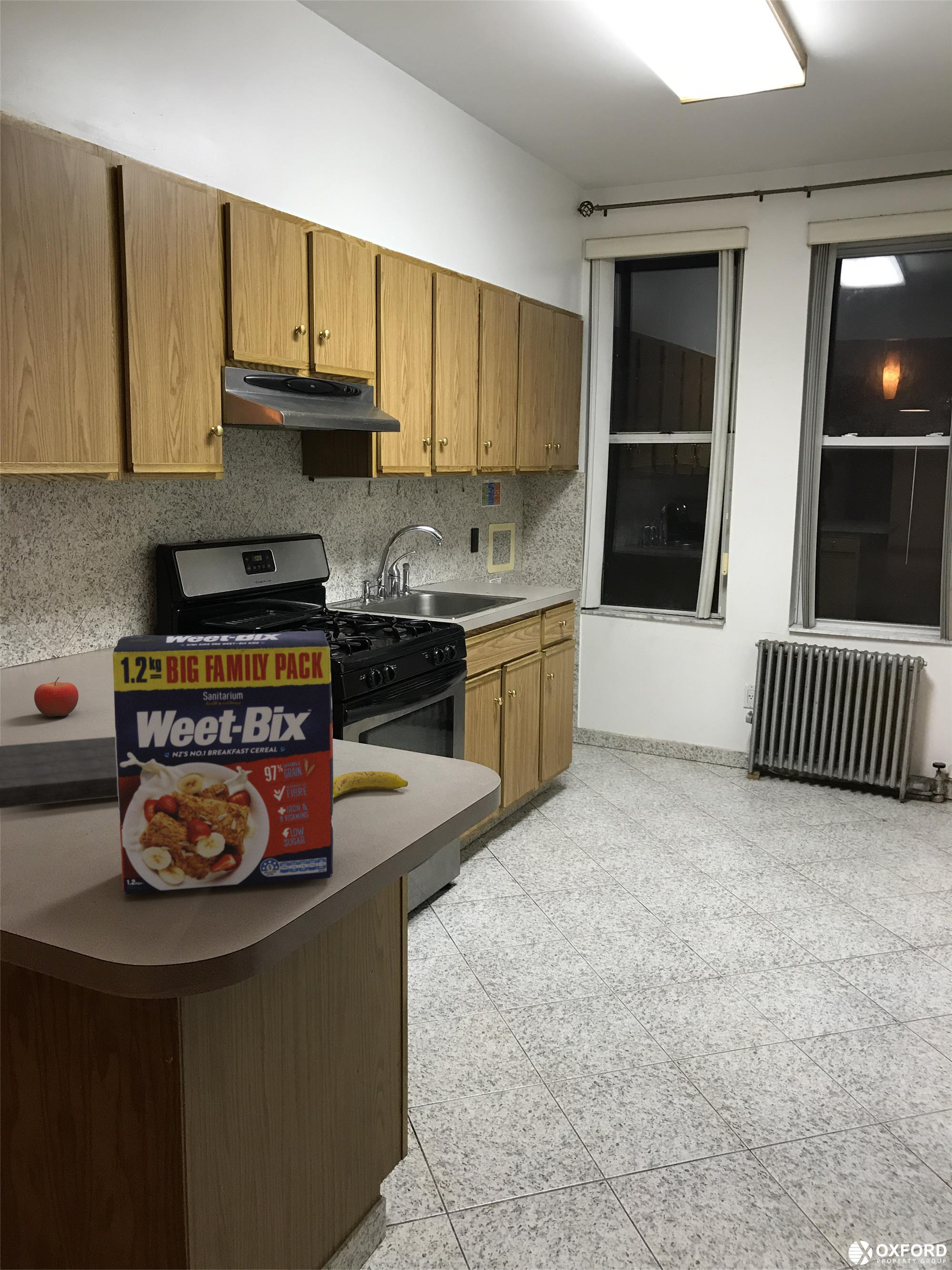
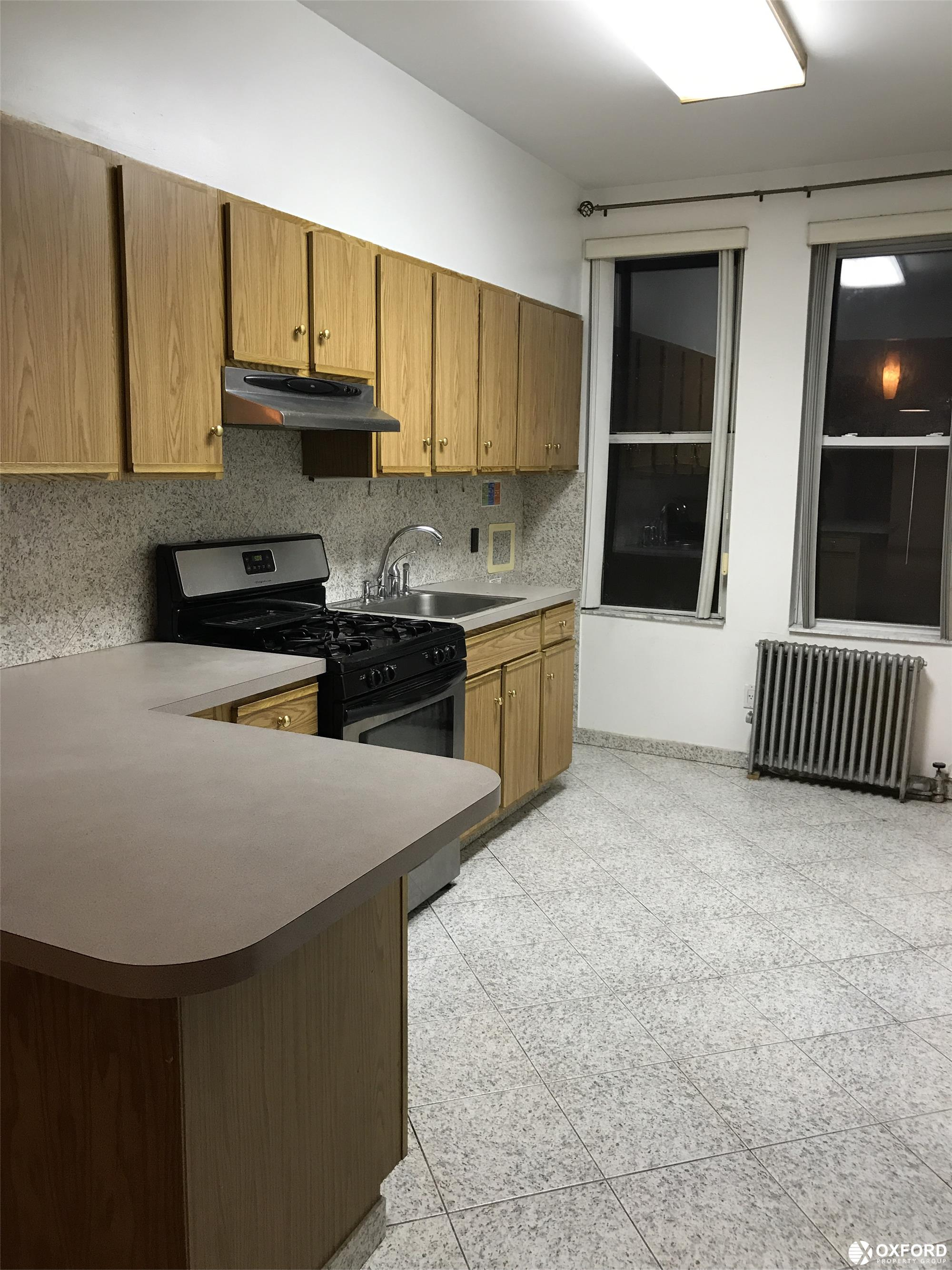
- fruit (56, 696)
- cutting board (116, 752)
- banana (362, 786)
- cereal box (228, 755)
